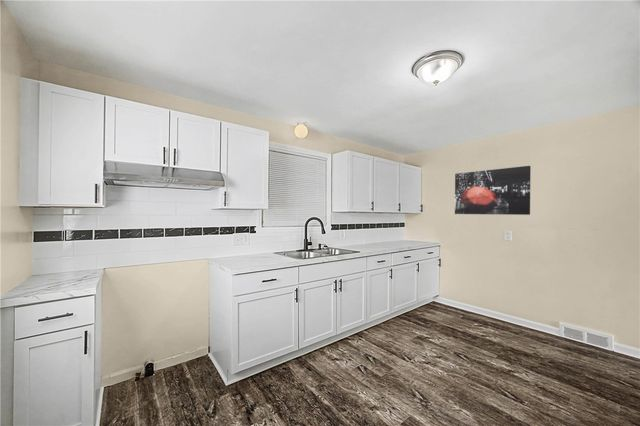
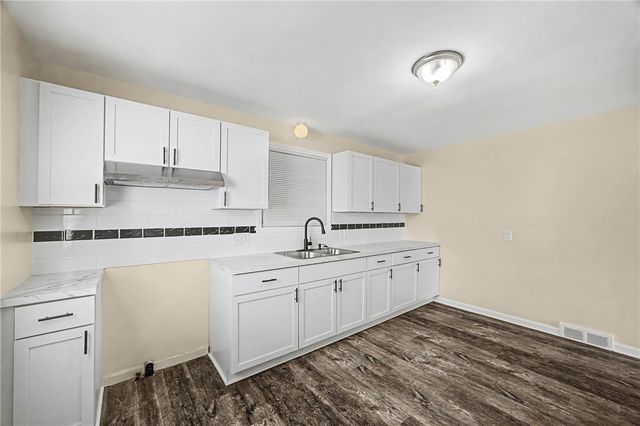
- wall art (489, 192)
